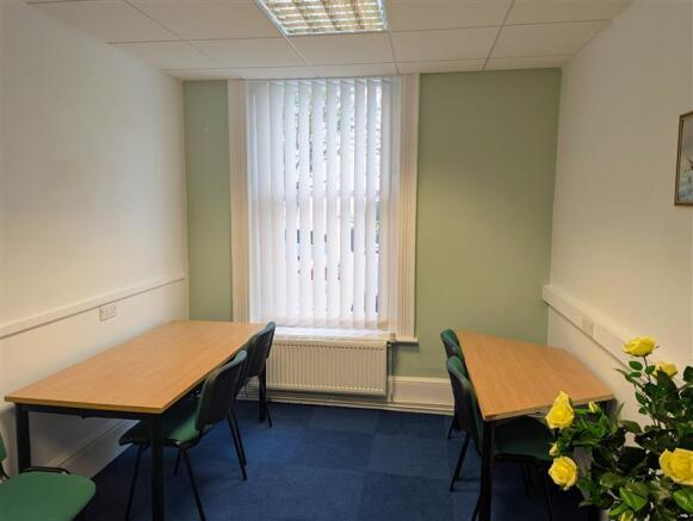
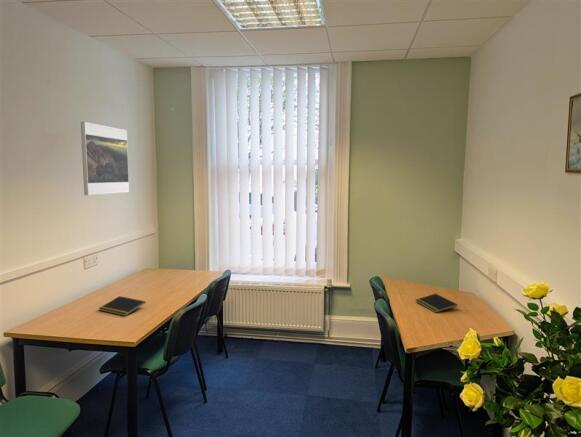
+ notepad (122, 305)
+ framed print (107, 160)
+ notepad (435, 302)
